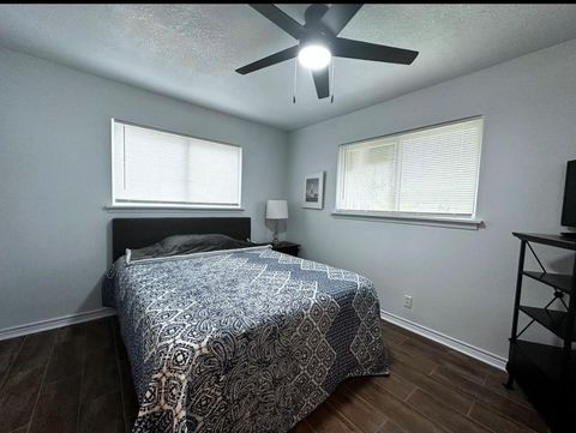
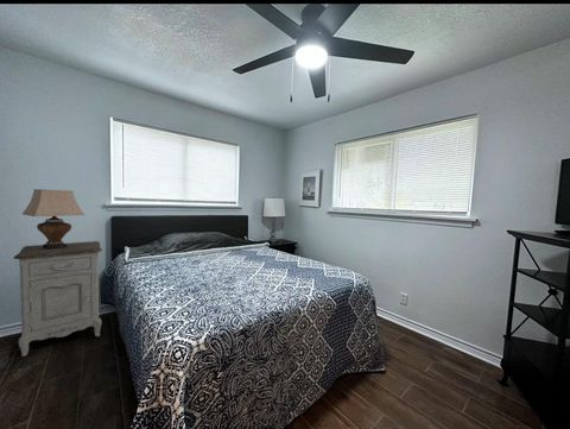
+ table lamp (53, 219)
+ nightstand (63, 292)
